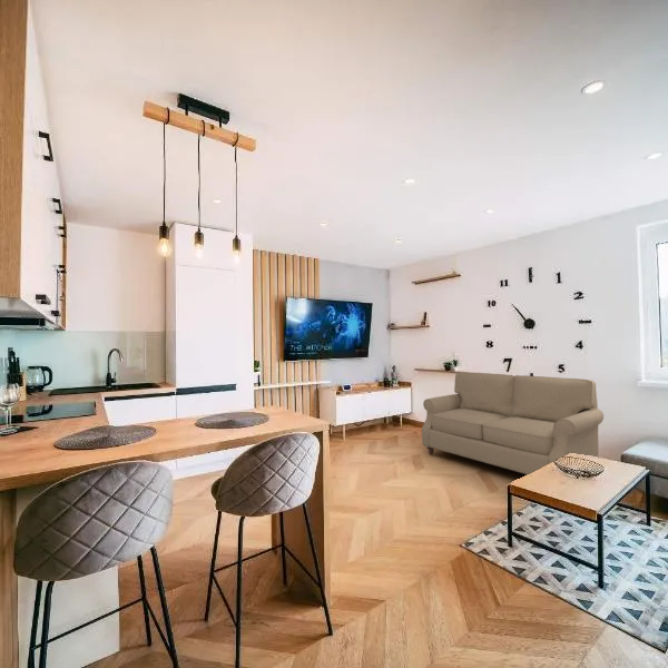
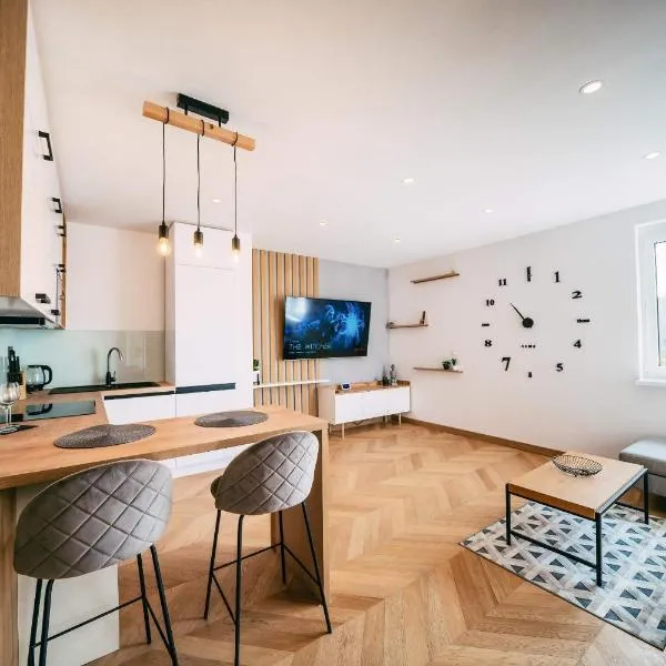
- sofa (503, 419)
